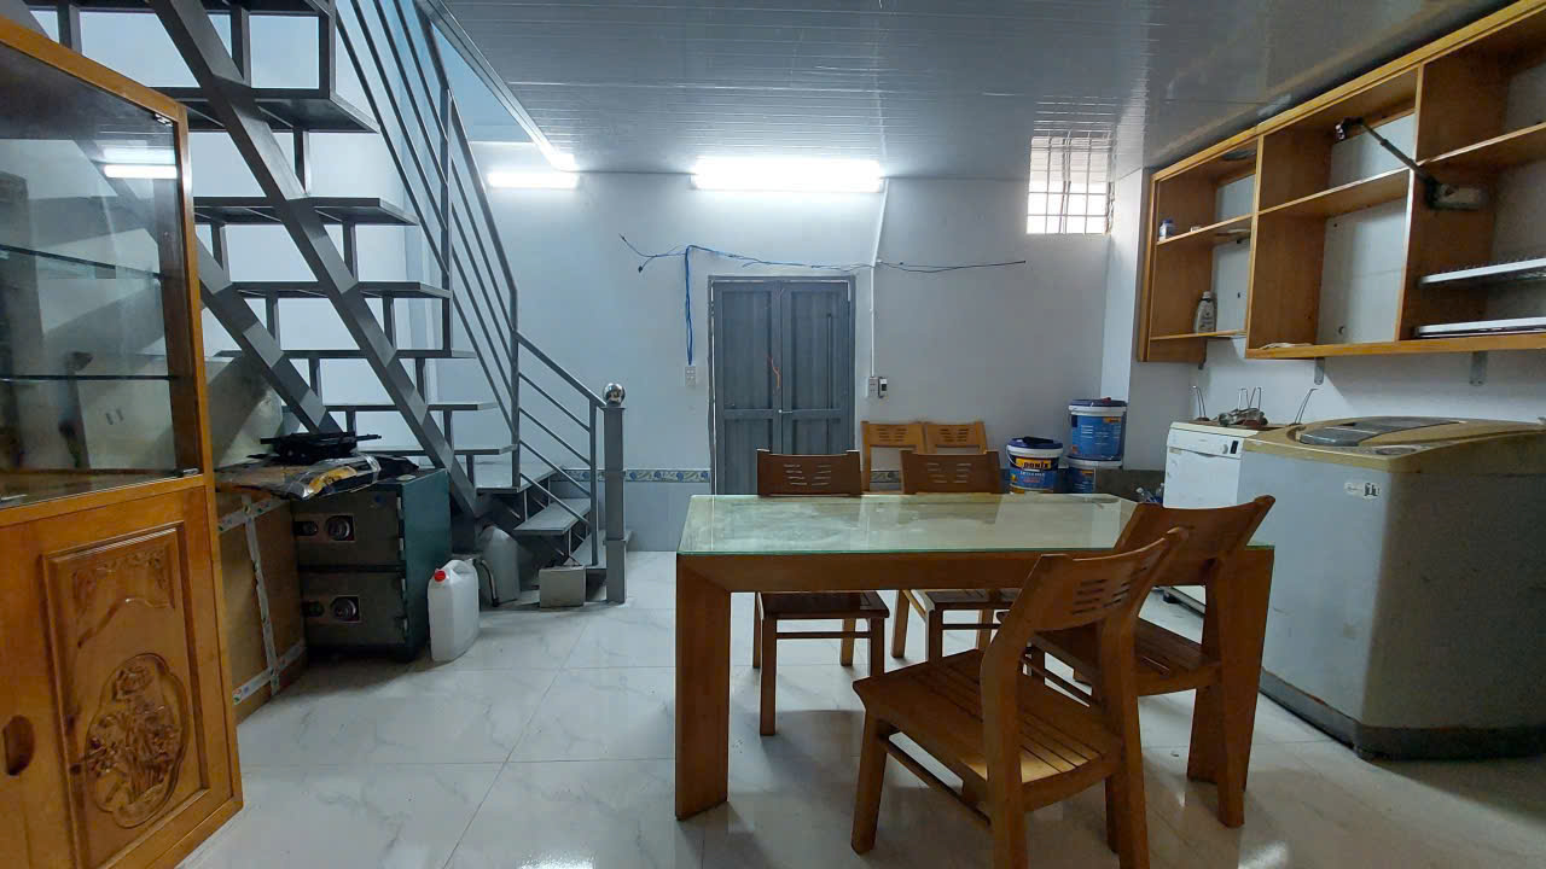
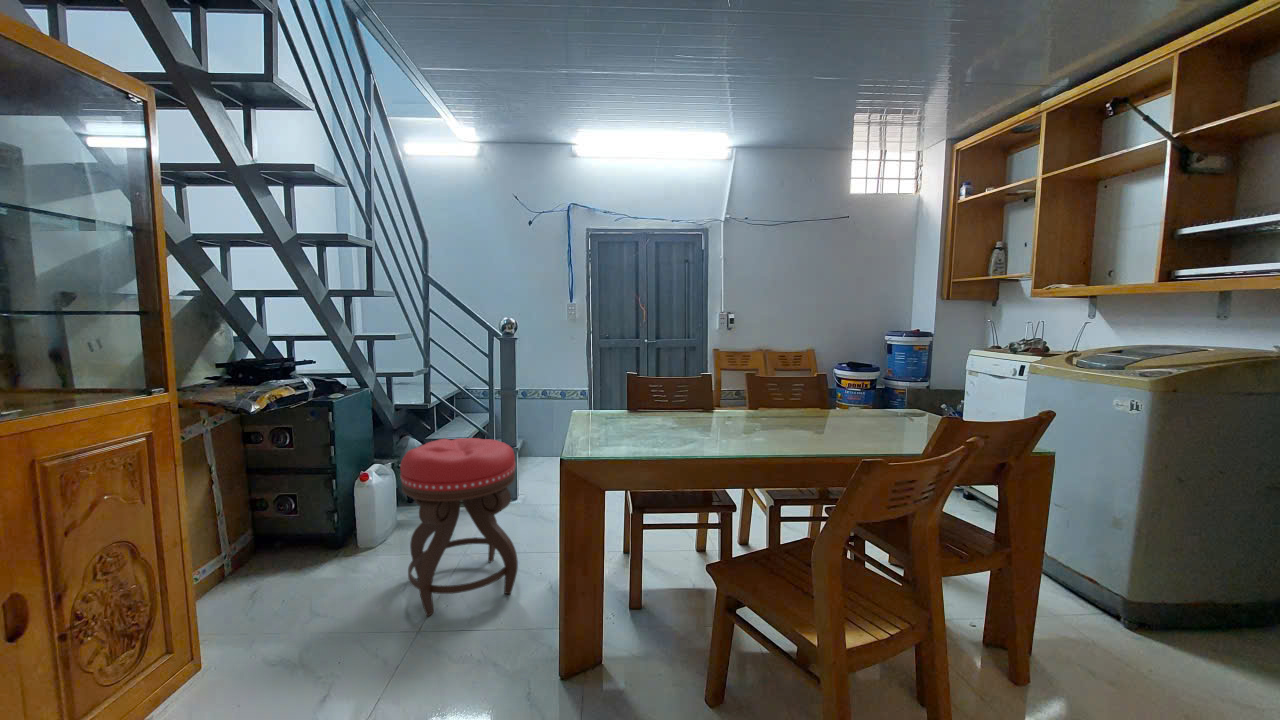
+ stool (458, 515)
